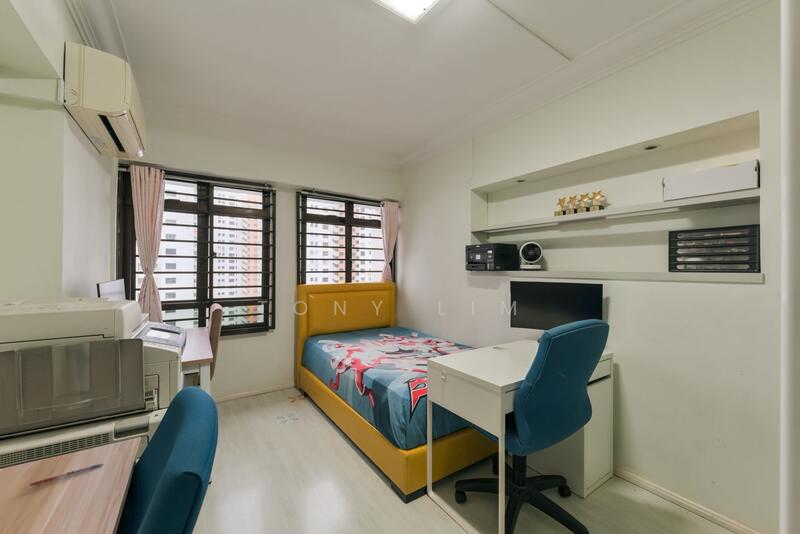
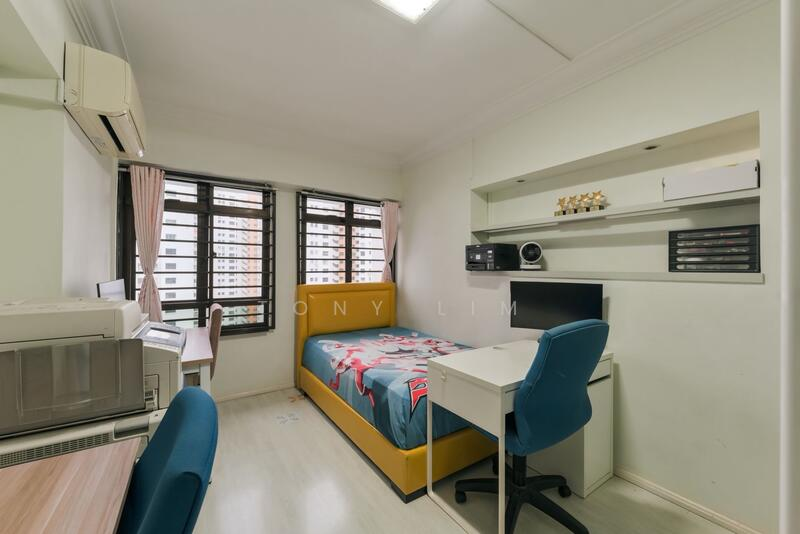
- pen (68, 473)
